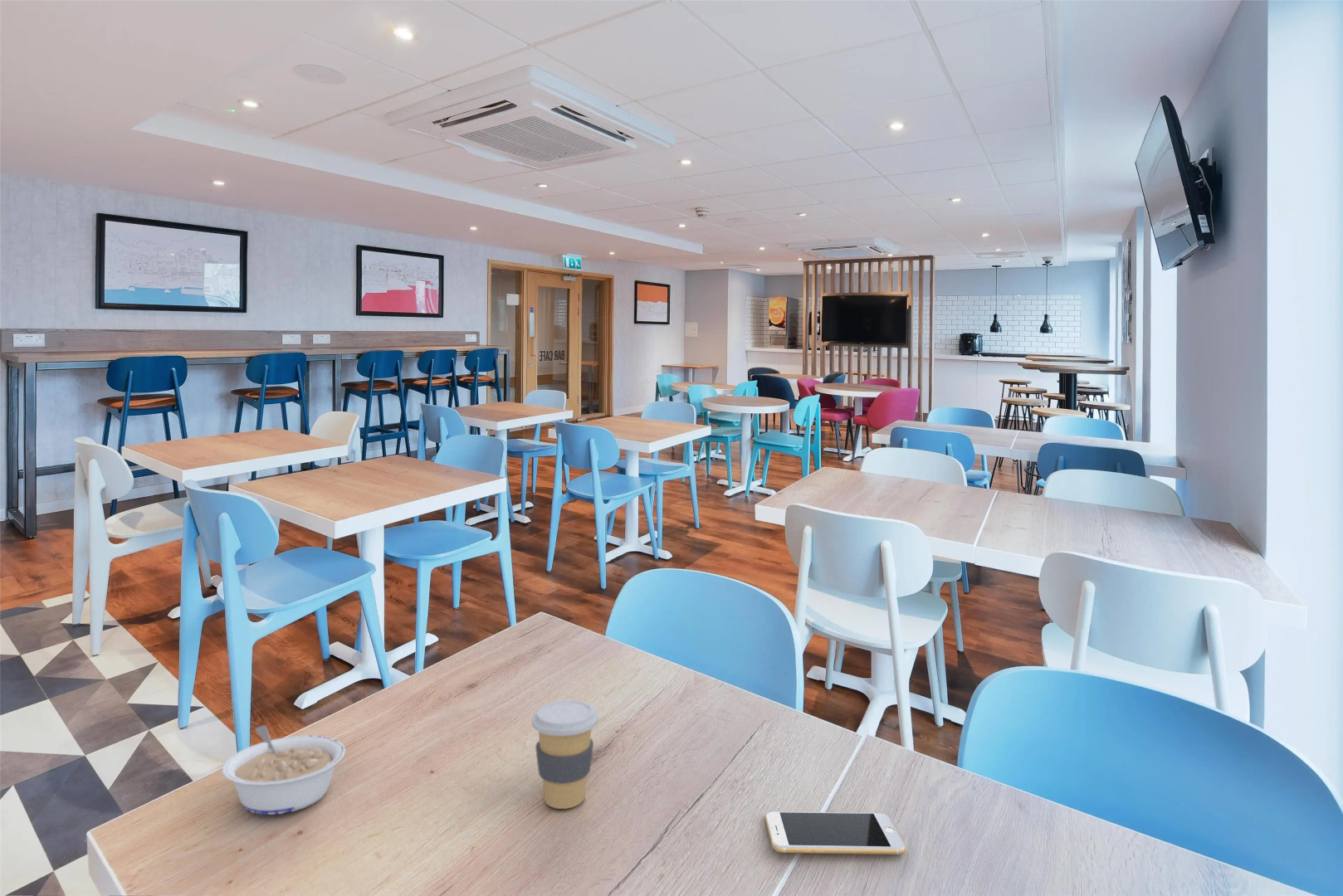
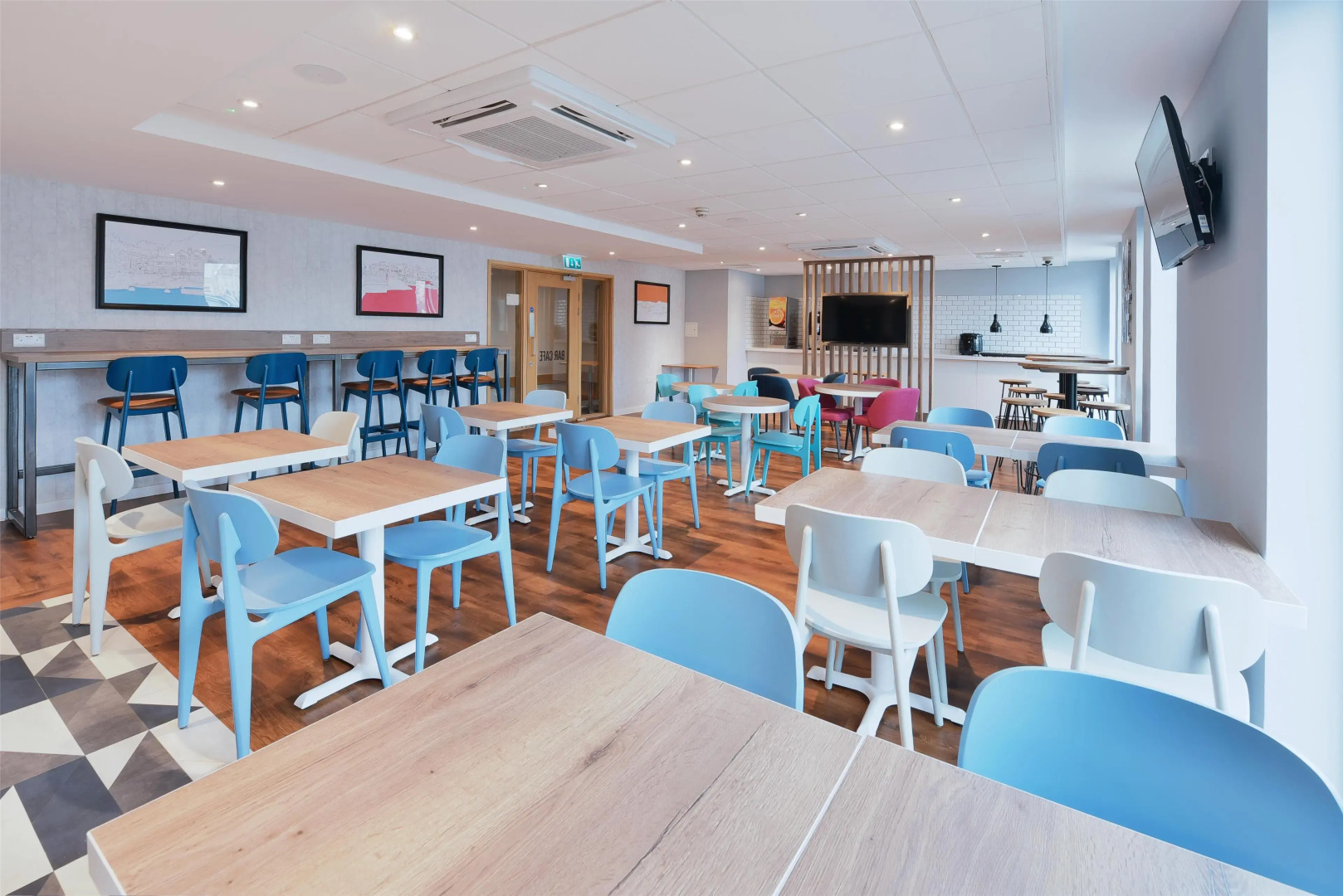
- coffee cup (564, 754)
- smartphone (833, 832)
- legume (281, 772)
